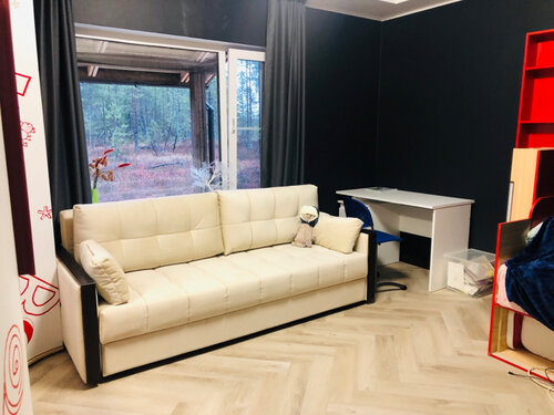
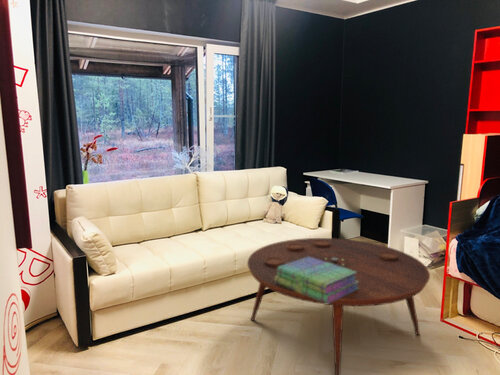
+ stack of books (316, 276)
+ coffee table (336, 299)
